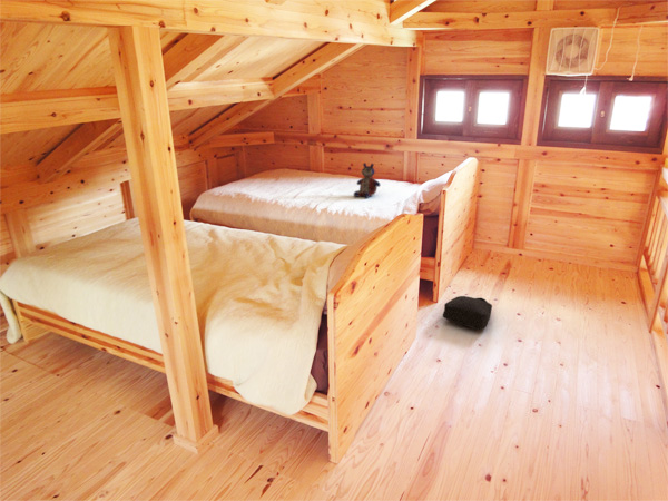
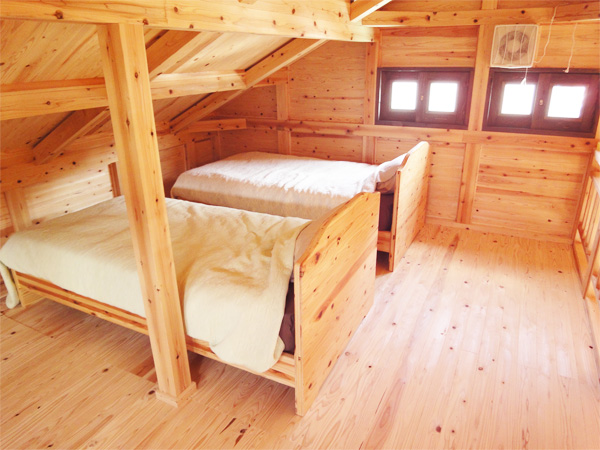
- backpack (471, 308)
- stuffed bear (365, 179)
